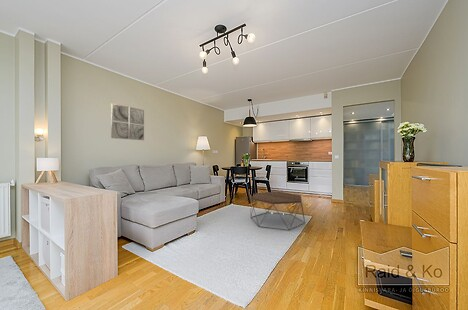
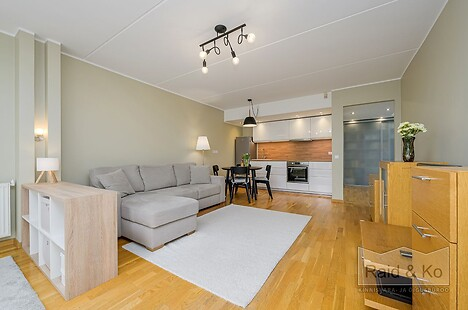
- wall art (128, 122)
- coffee table (275, 208)
